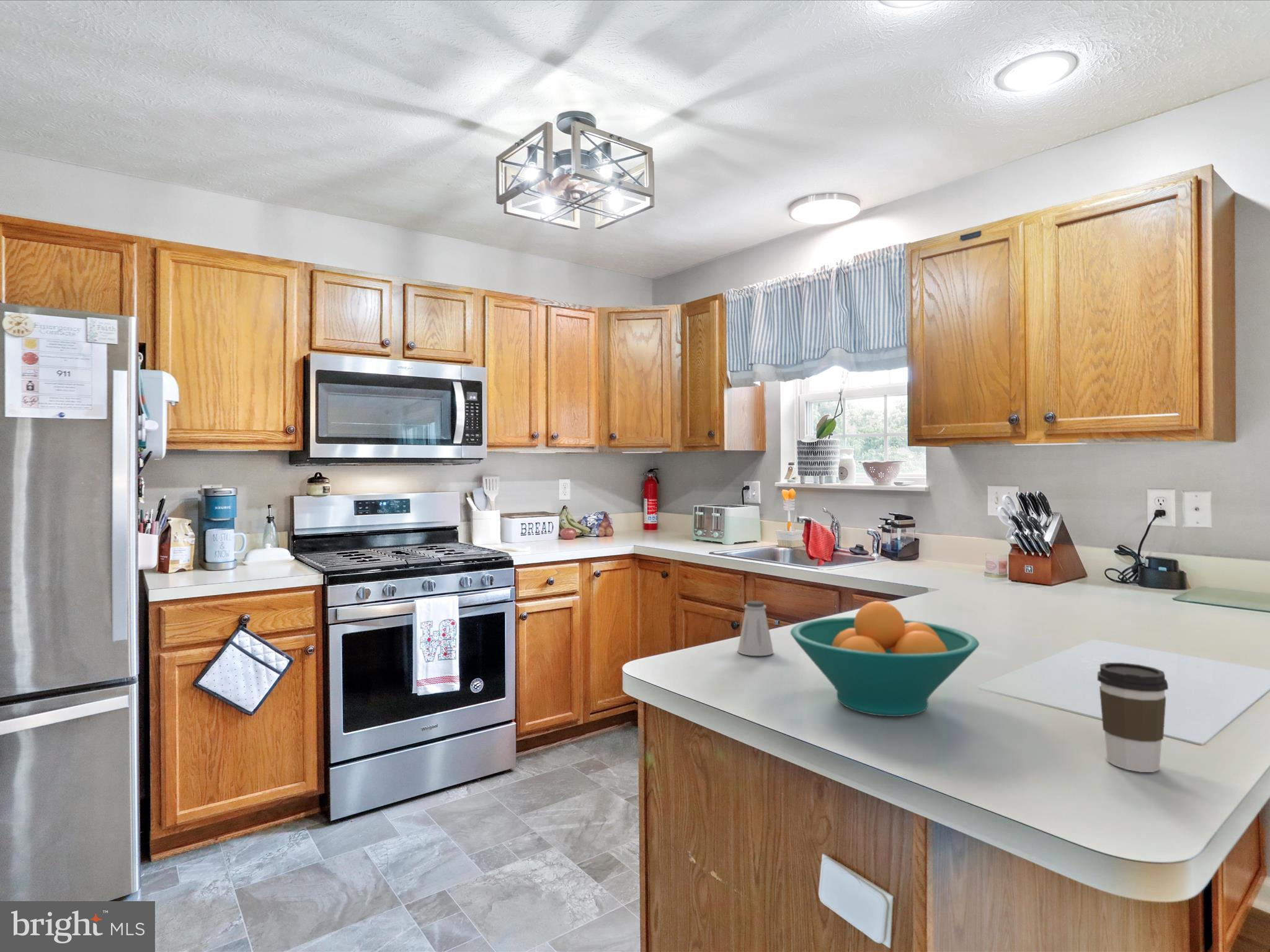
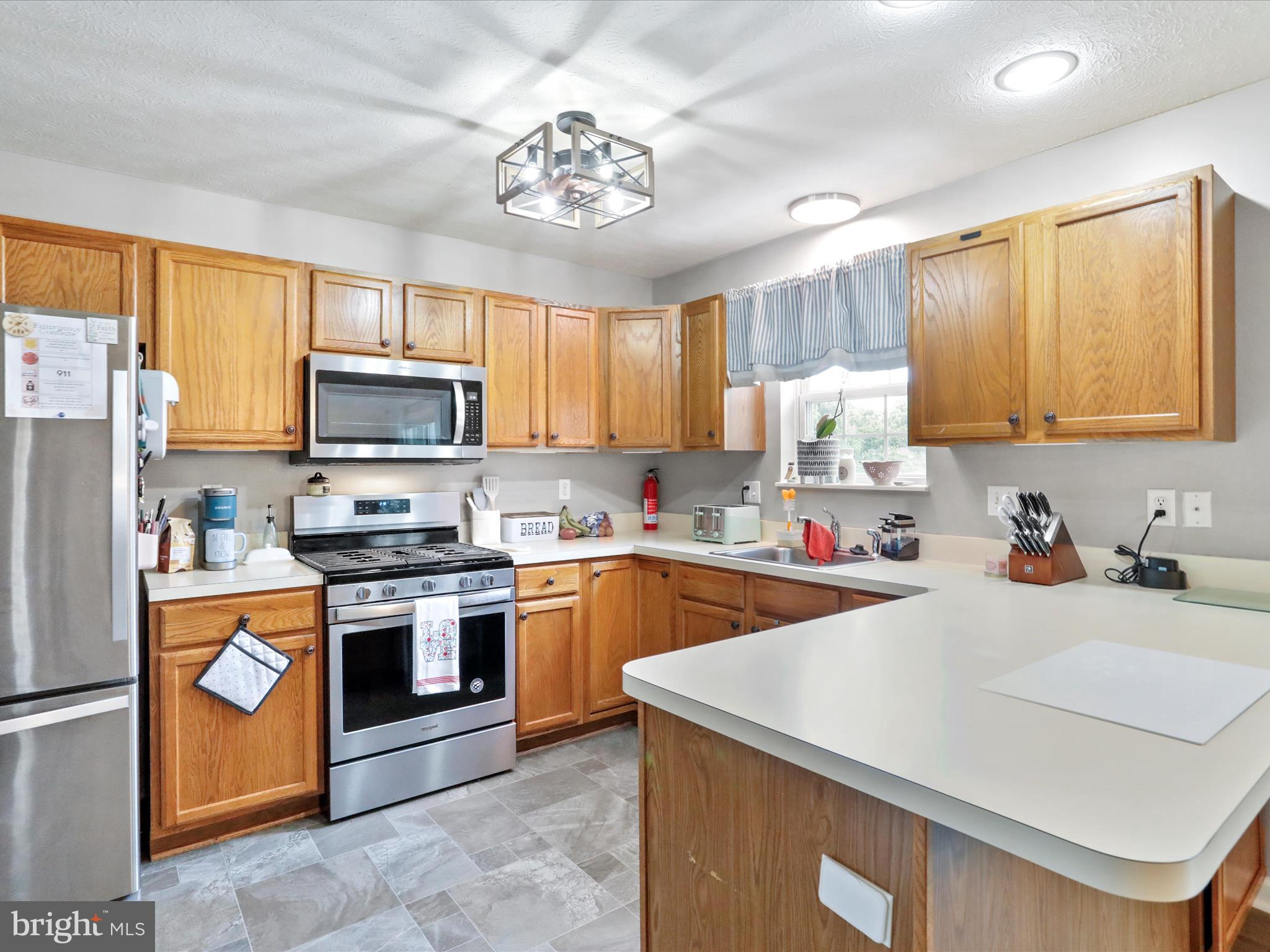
- saltshaker (755, 627)
- coffee cup (1132, 716)
- fruit bowl (881, 653)
